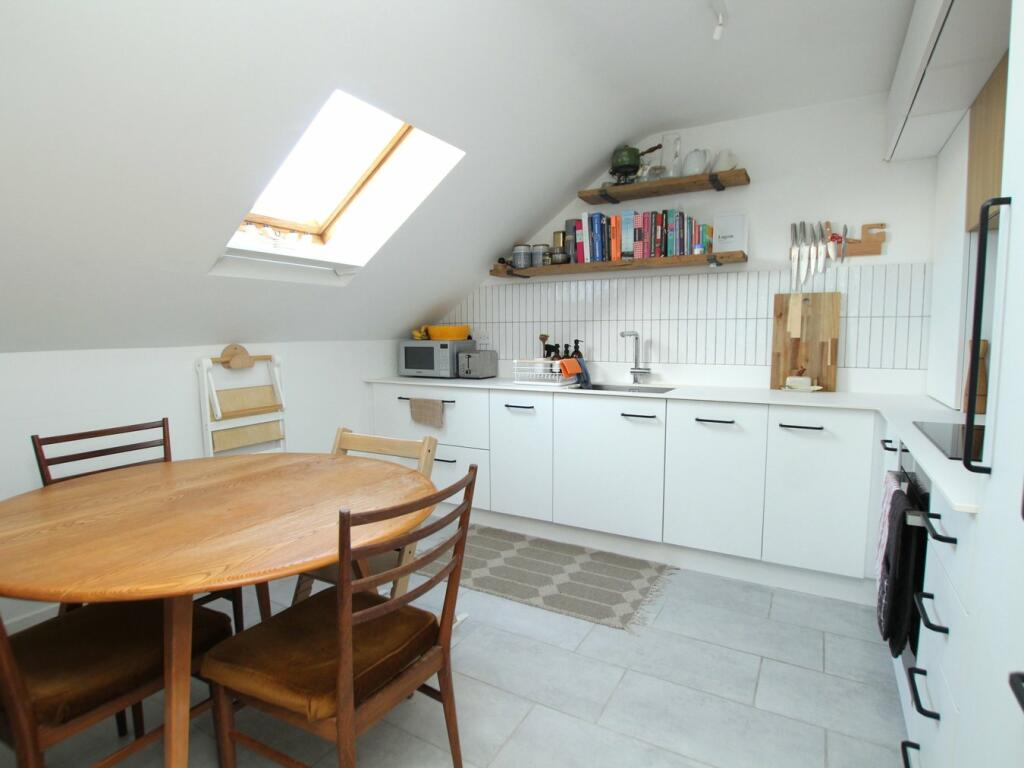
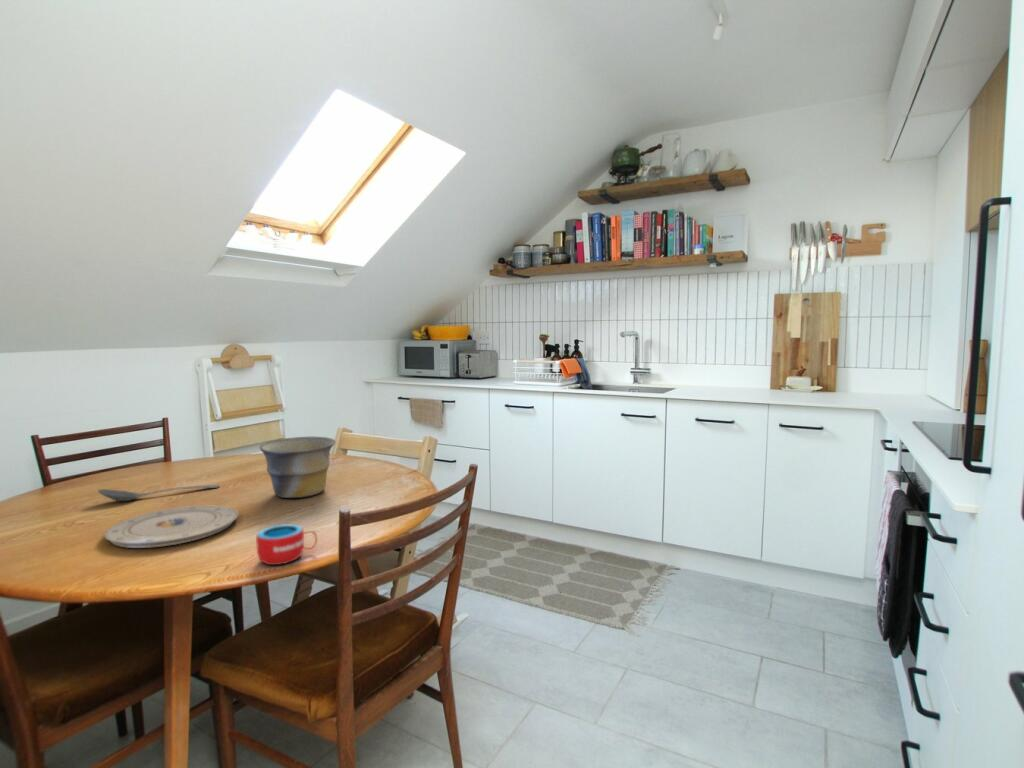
+ mug (287, 543)
+ plate (175, 525)
+ stirrer (162, 490)
+ bowl (299, 467)
